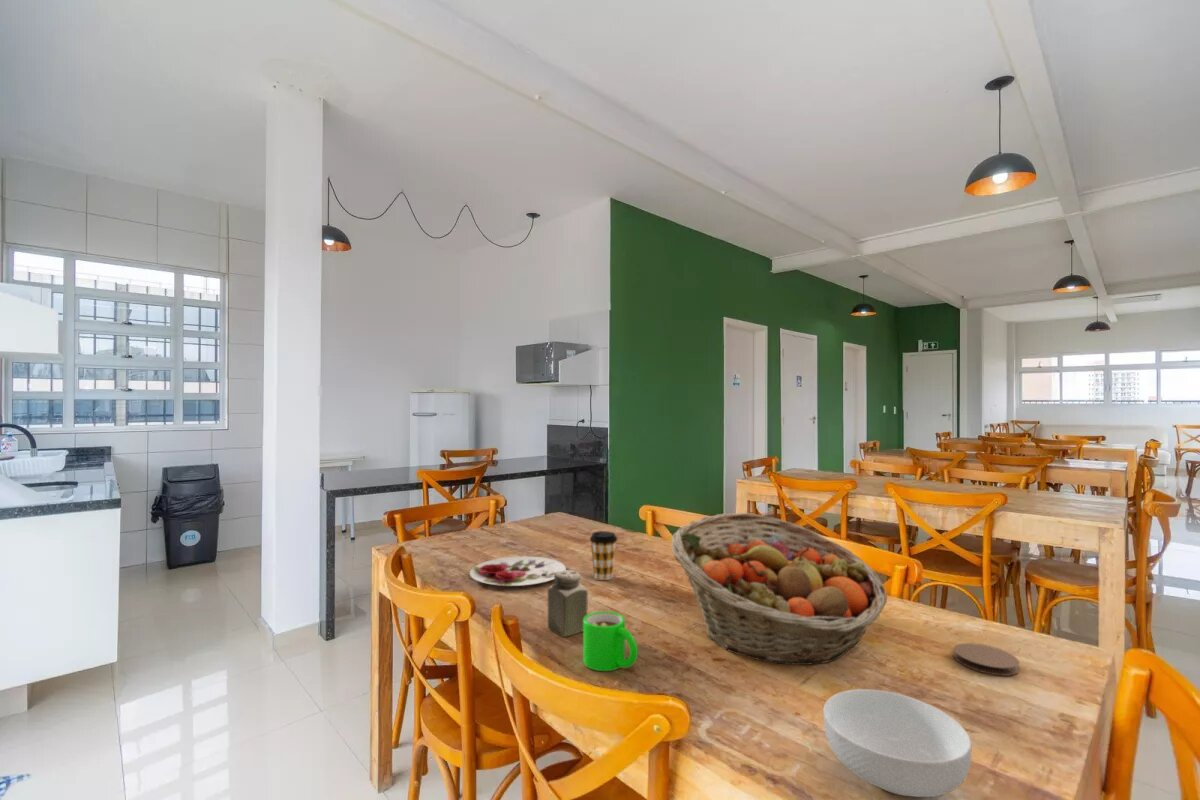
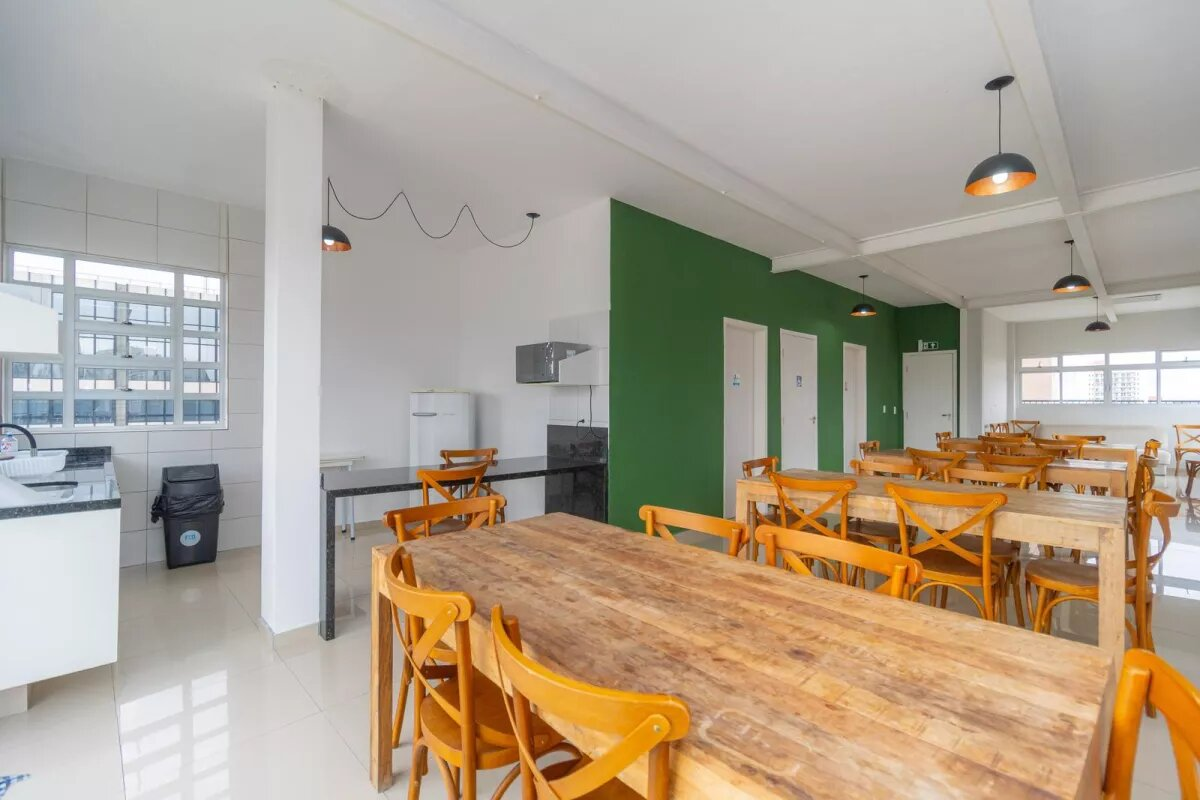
- fruit basket (776, 578)
- mug (612, 643)
- coaster (985, 658)
- plate (518, 569)
- salt shaker (567, 600)
- coffee cup (603, 555)
- cereal bowl (893, 747)
